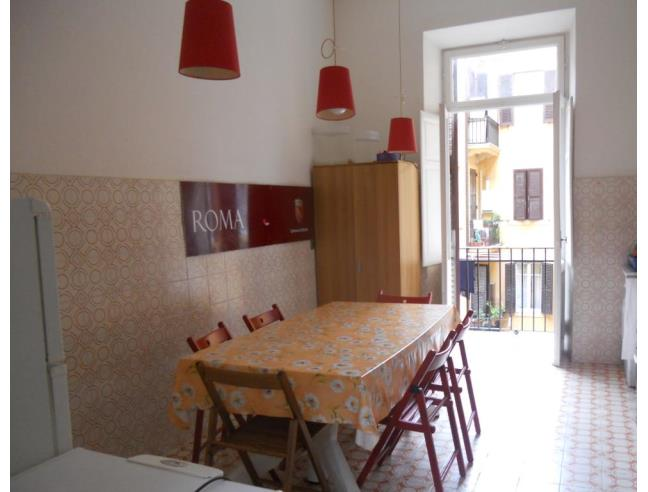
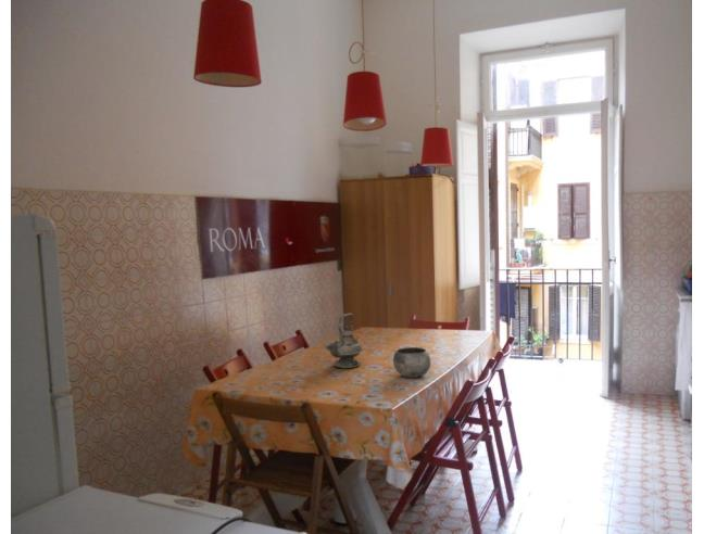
+ bowl (412, 363)
+ teapot (340, 341)
